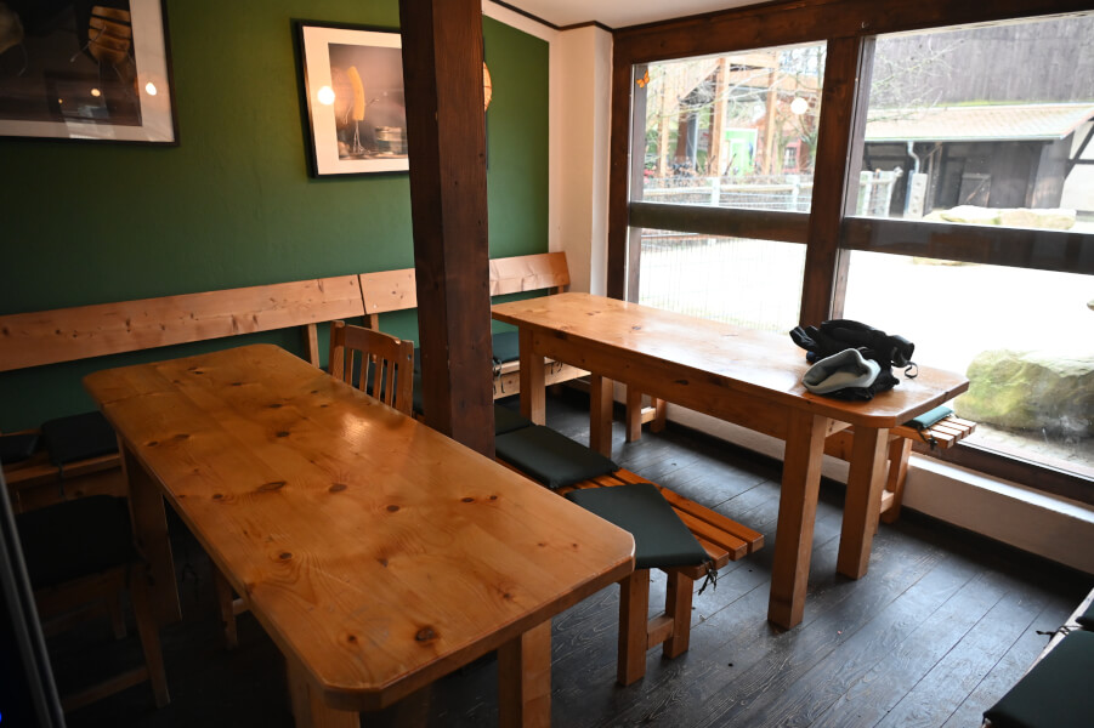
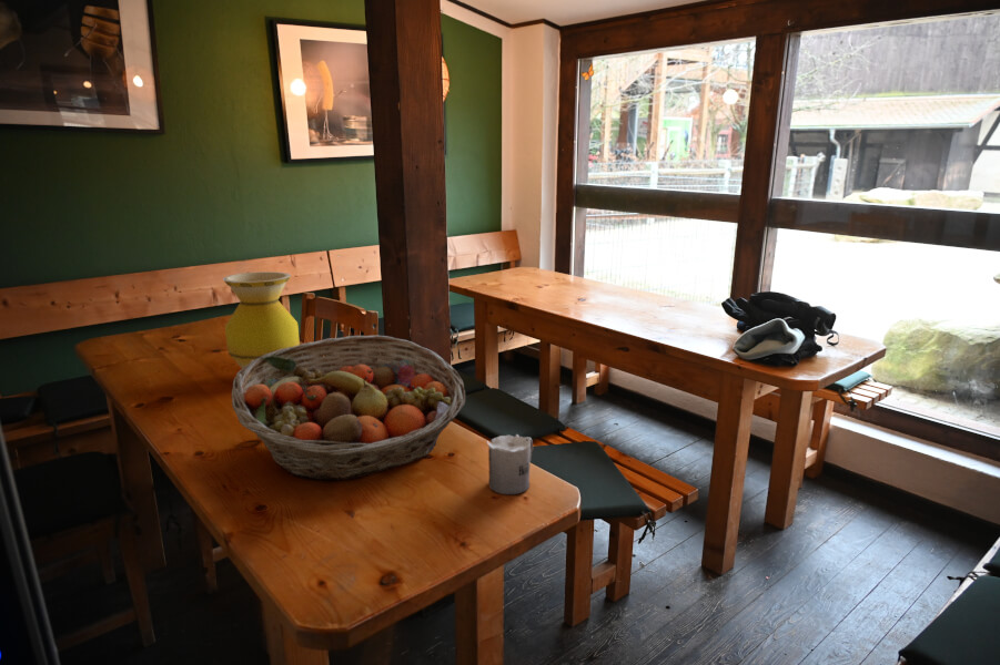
+ mug (515, 460)
+ fruit basket (354, 402)
+ vase (262, 328)
